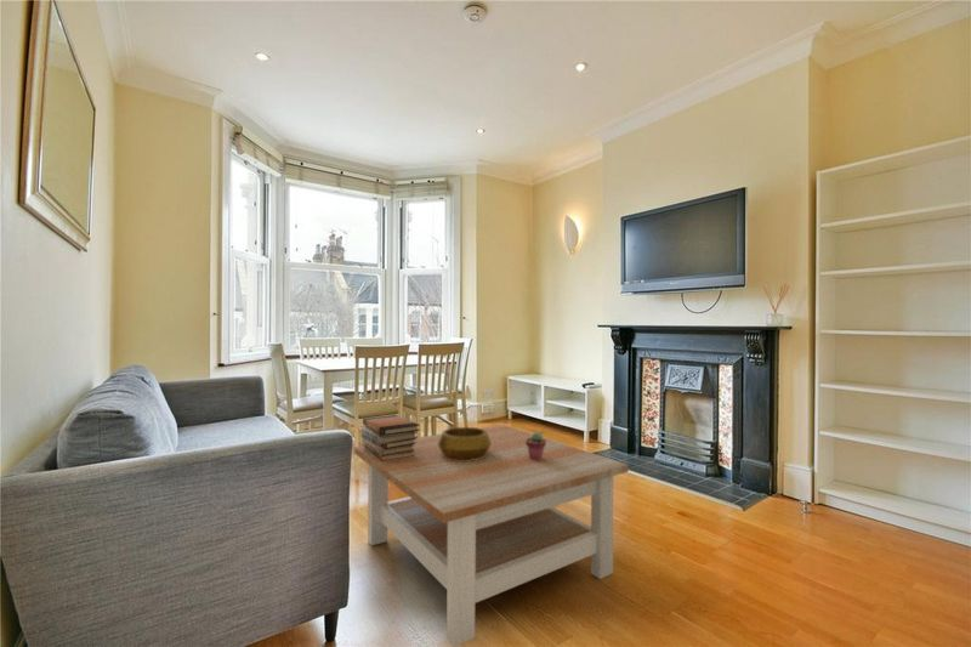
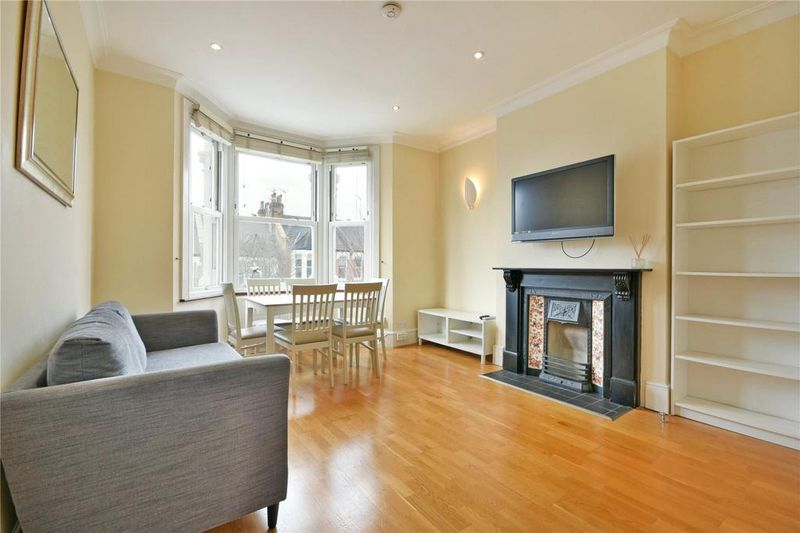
- book stack (388, 436)
- potted succulent (535, 444)
- coffee table (482, 505)
- decorative bowl (464, 442)
